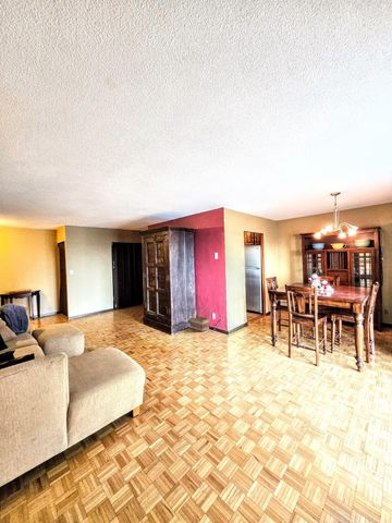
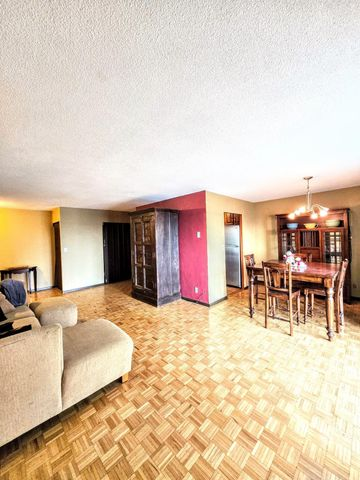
- basket (198, 318)
